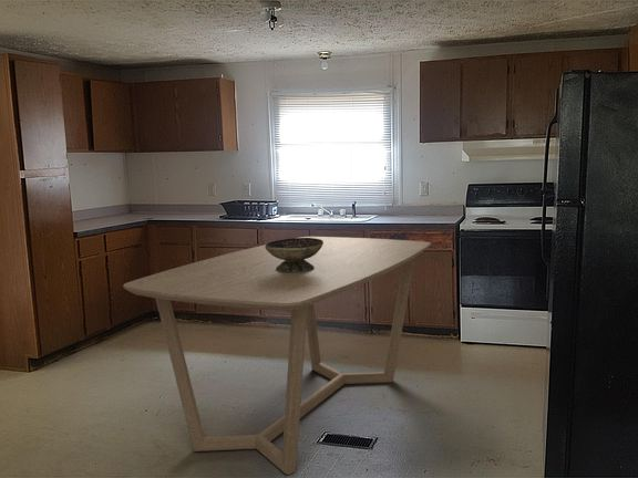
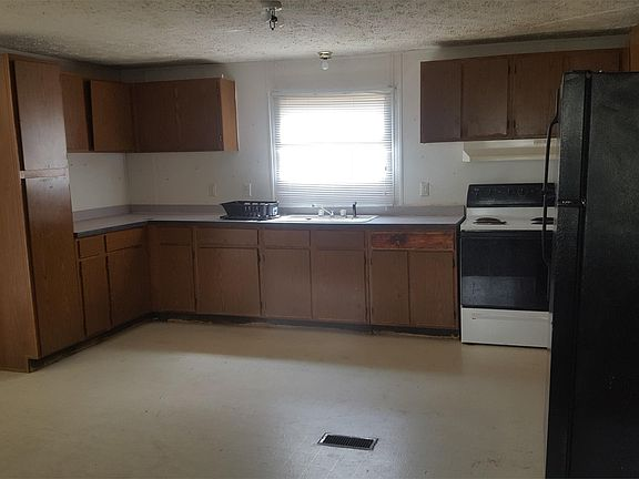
- decorative bowl (294, 254)
- dining table (302, 336)
